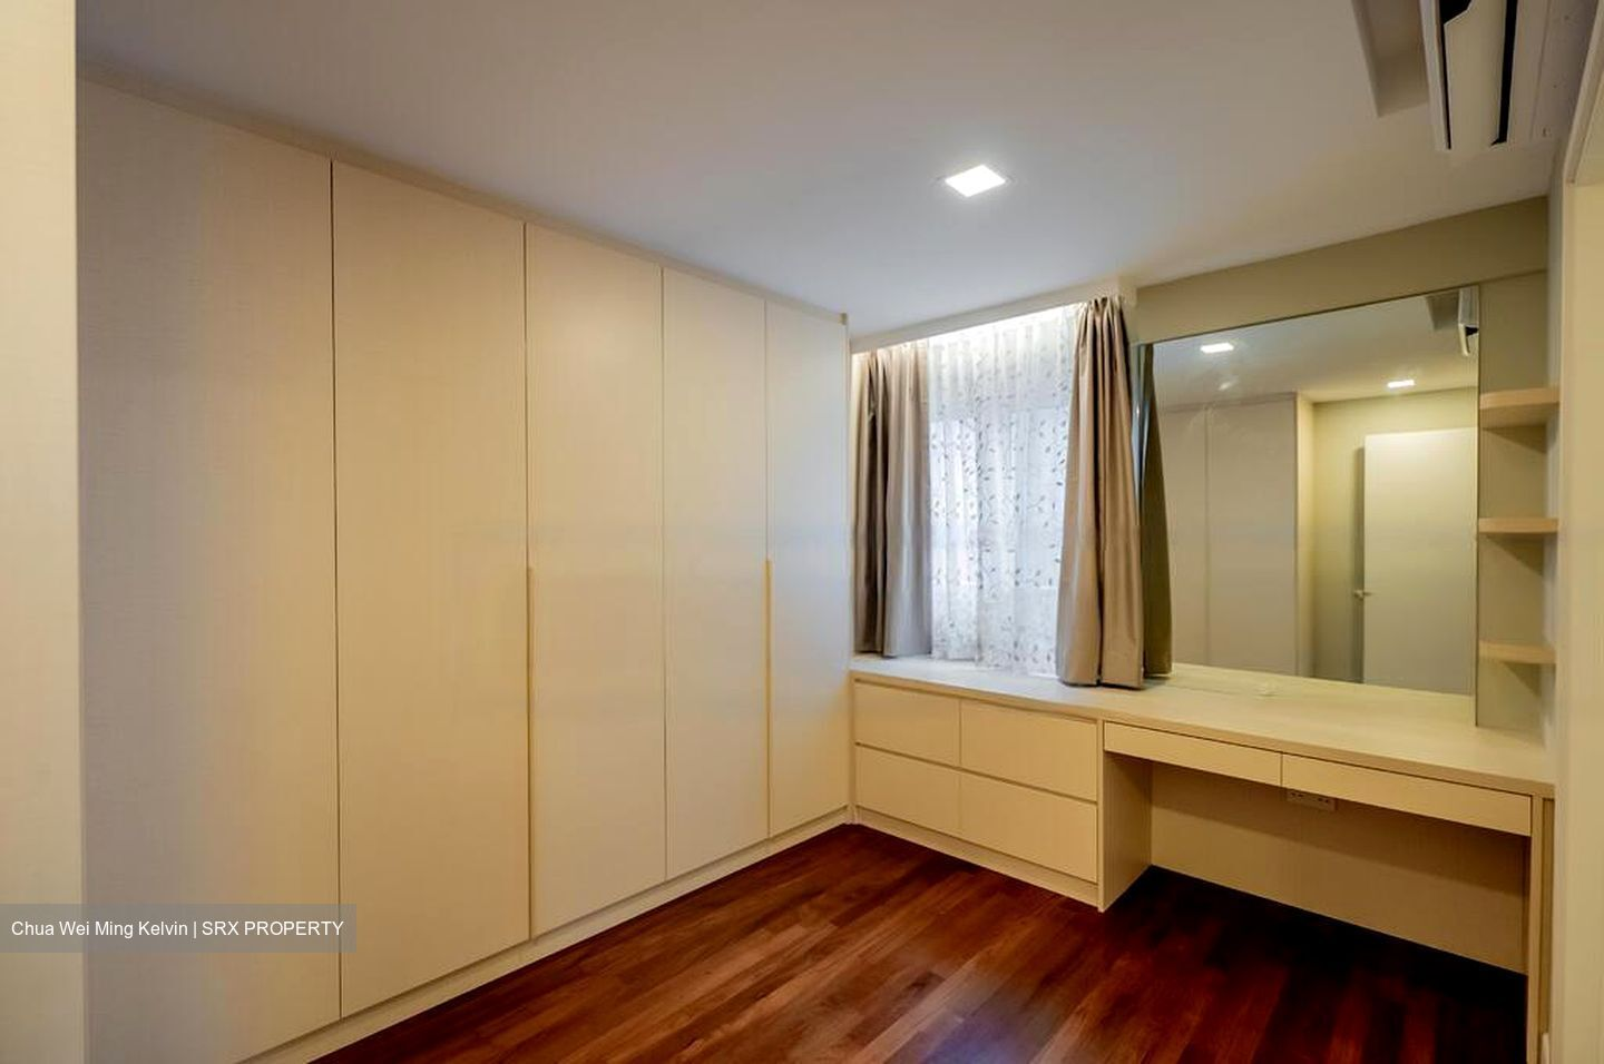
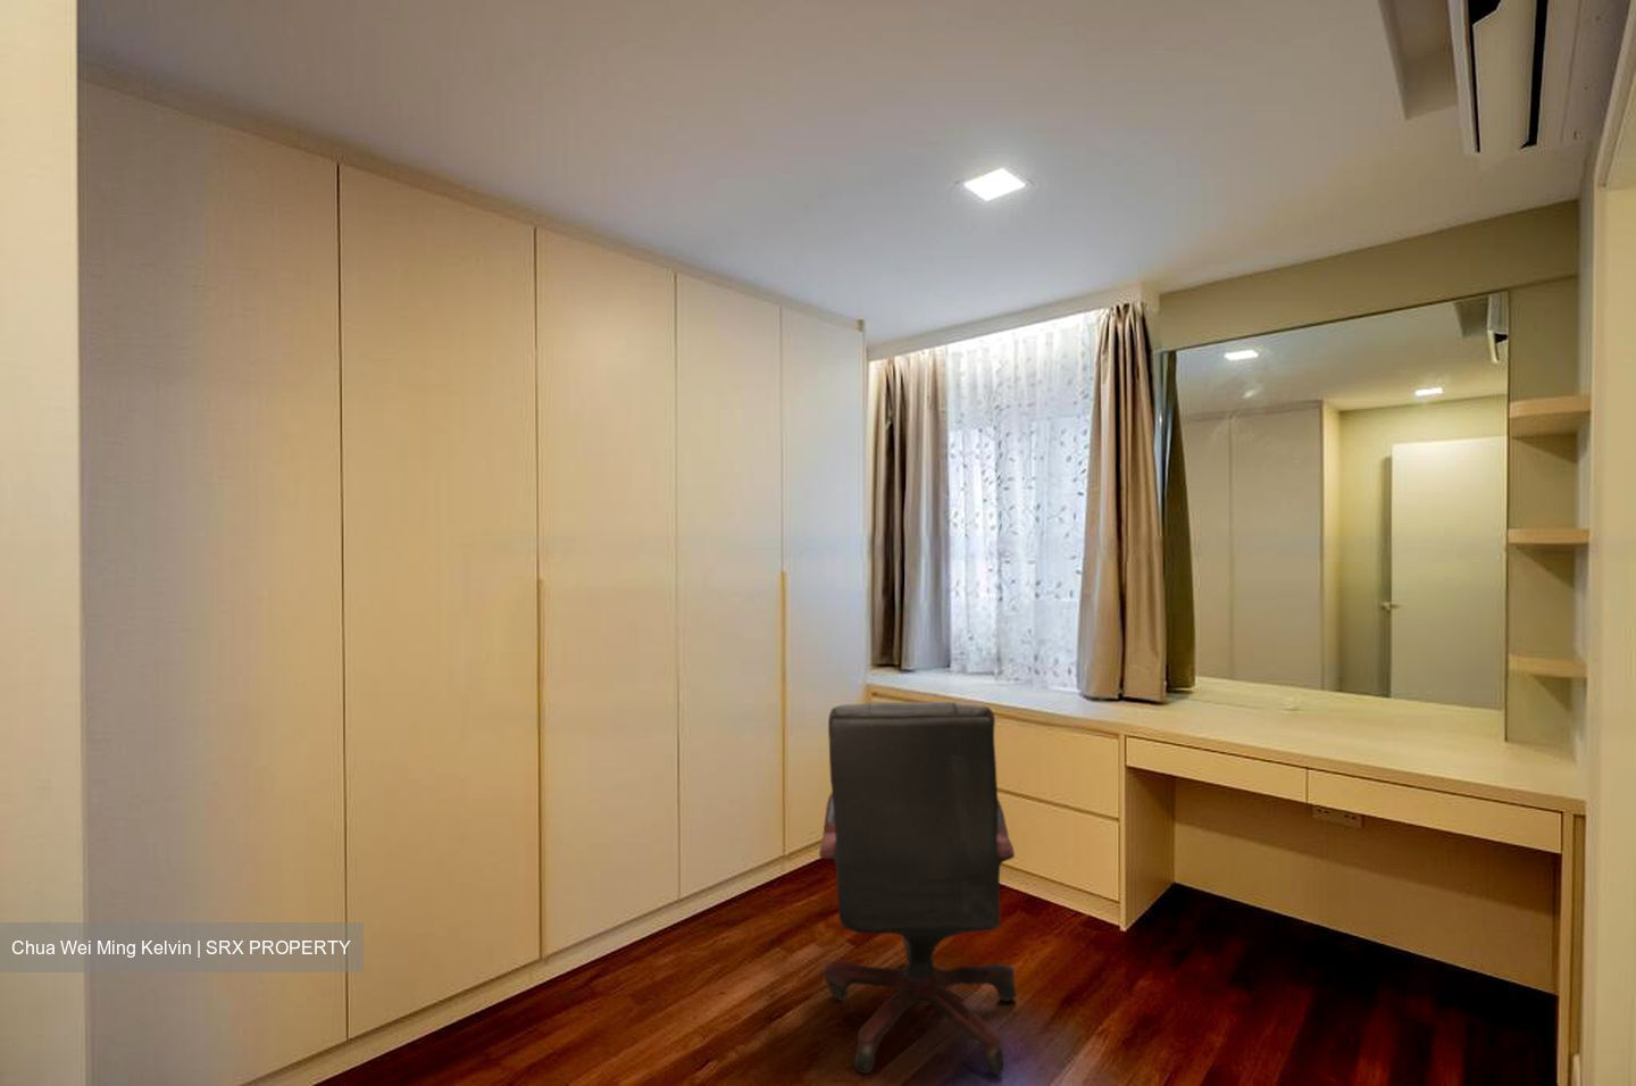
+ office chair (913, 846)
